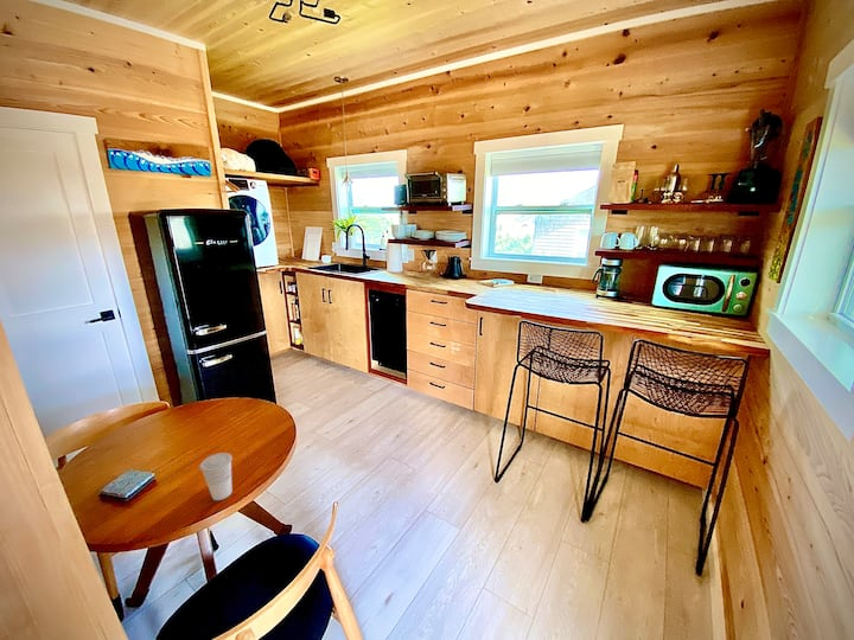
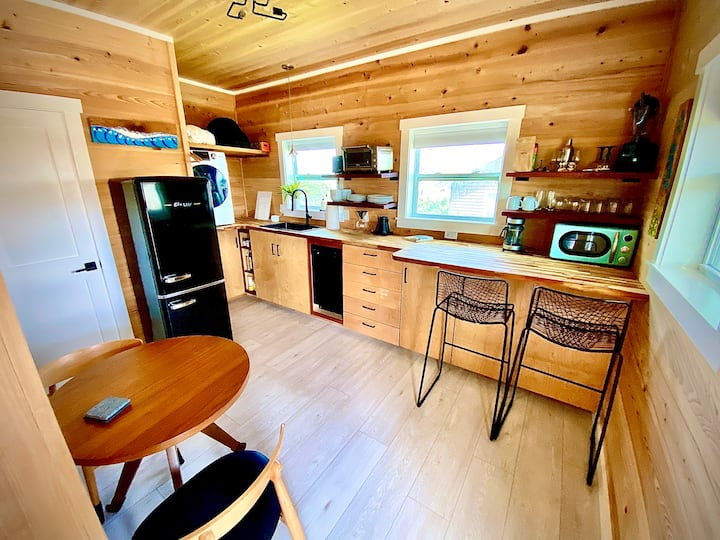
- cup (218, 476)
